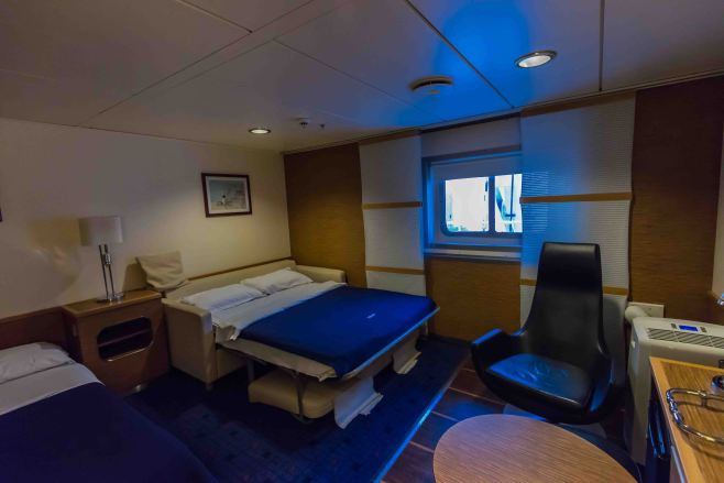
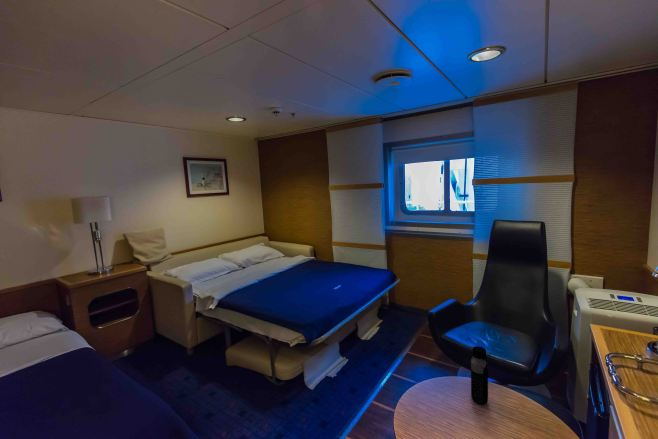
+ water bottle (479, 375)
